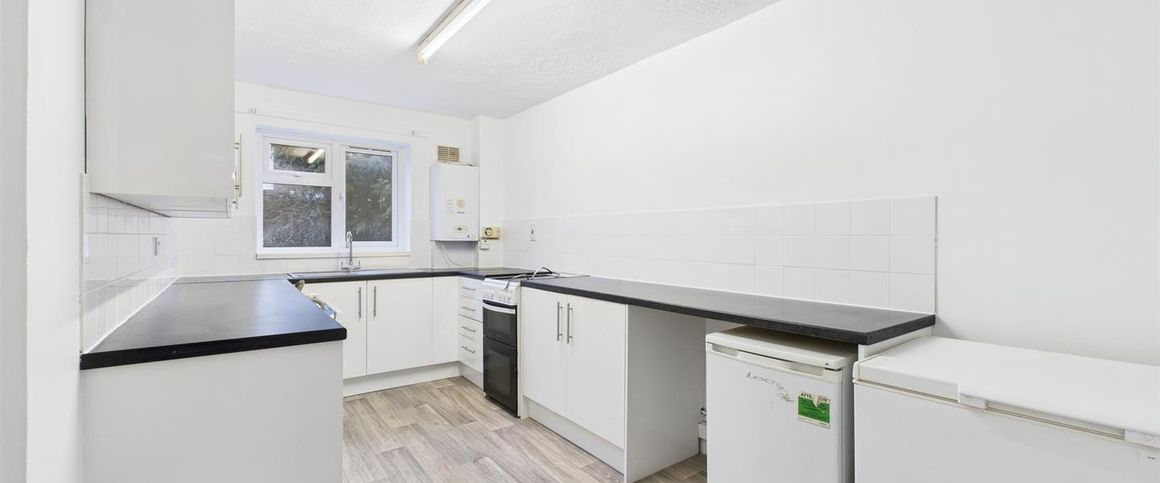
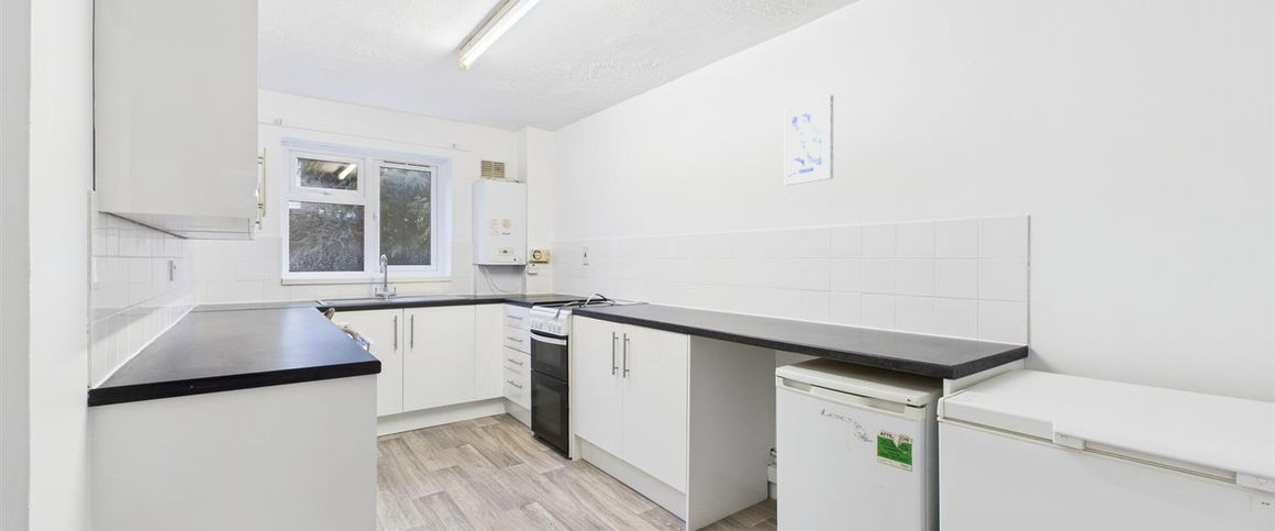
+ wall art (808, 142)
